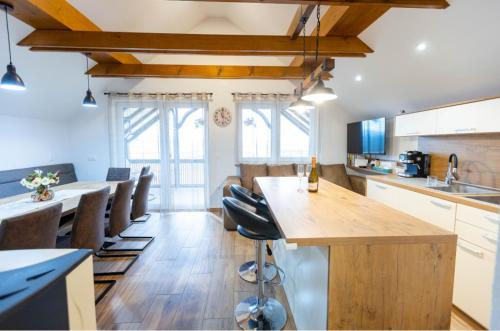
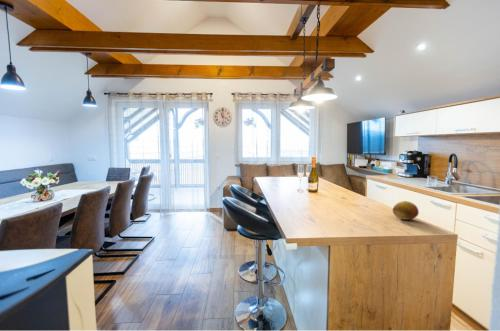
+ fruit (404, 210)
